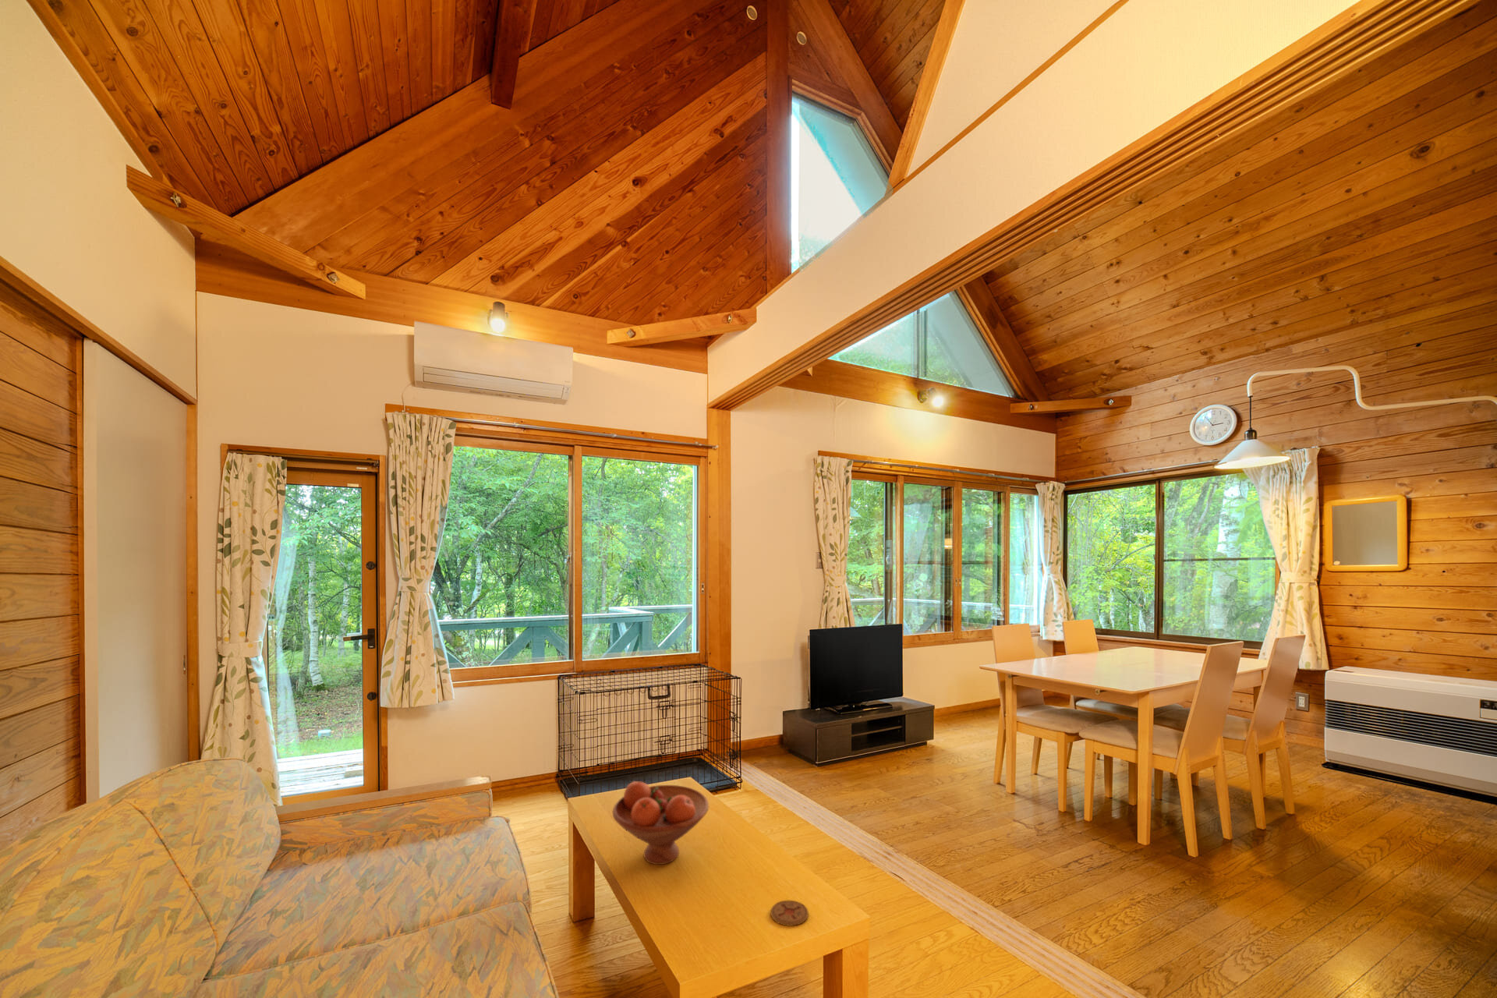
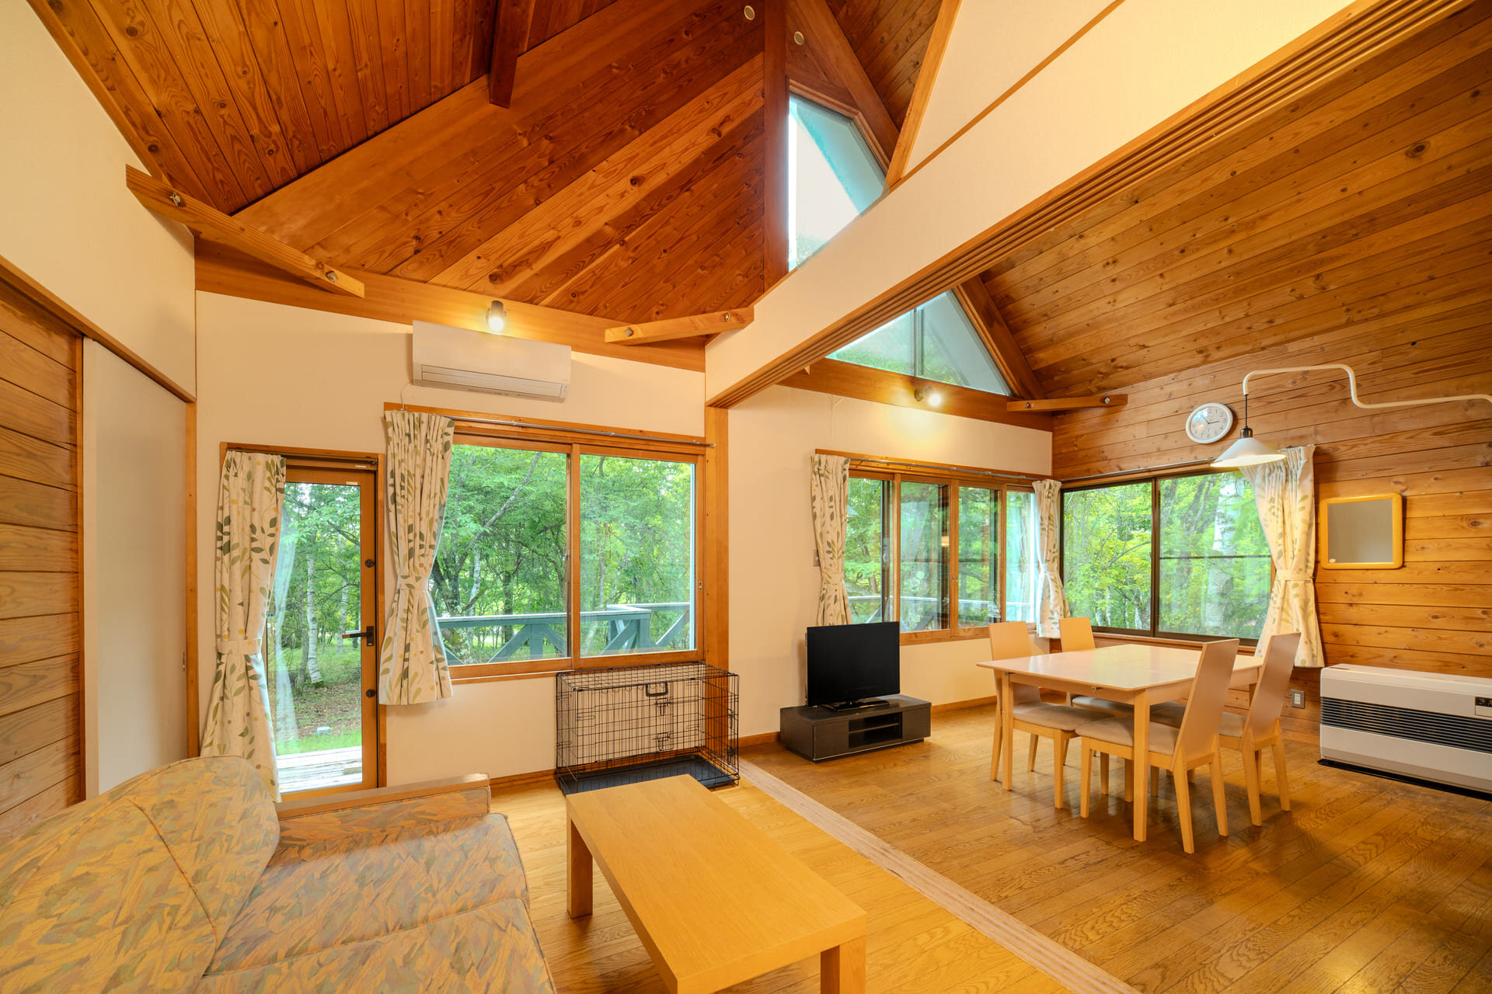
- fruit bowl (662, 820)
- coaster (789, 912)
